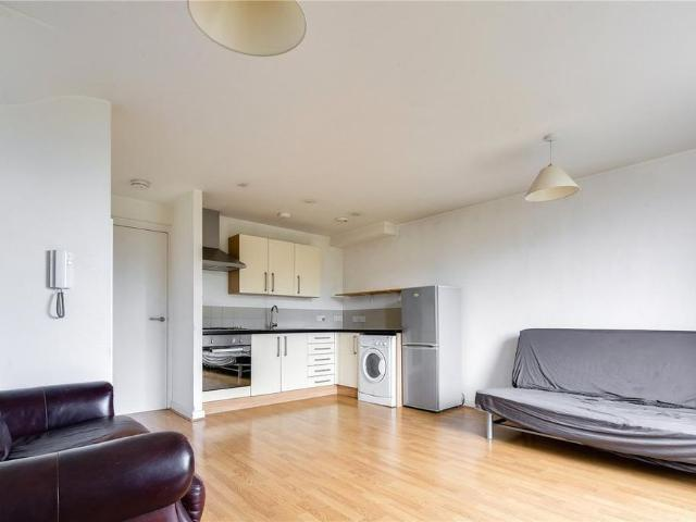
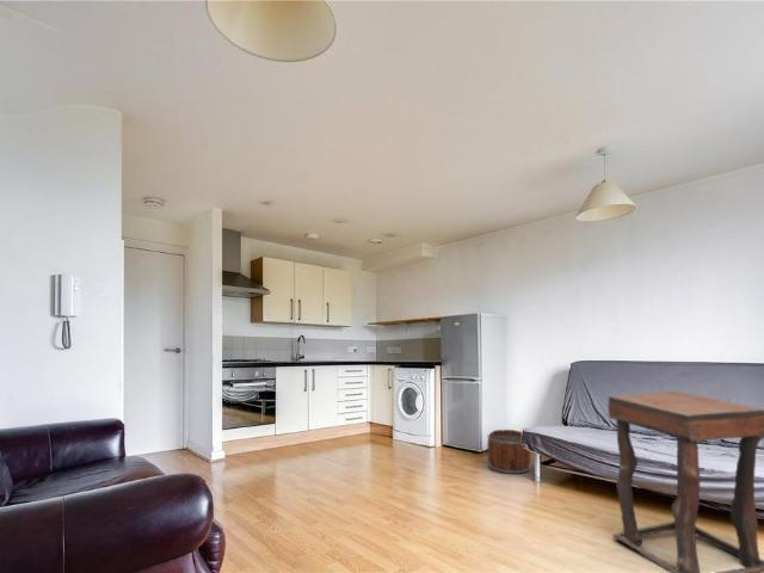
+ side table (684, 476)
+ bucket (509, 451)
